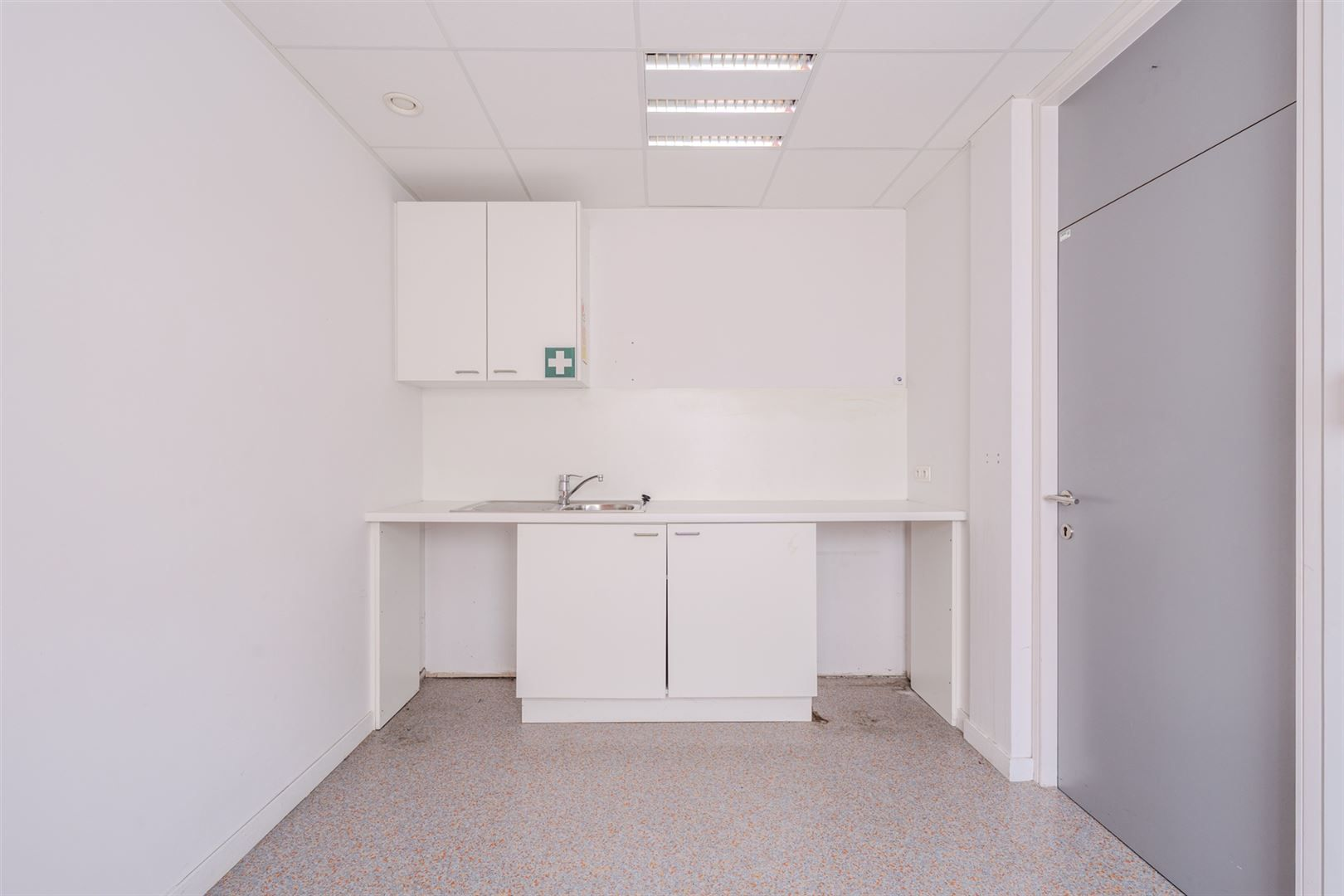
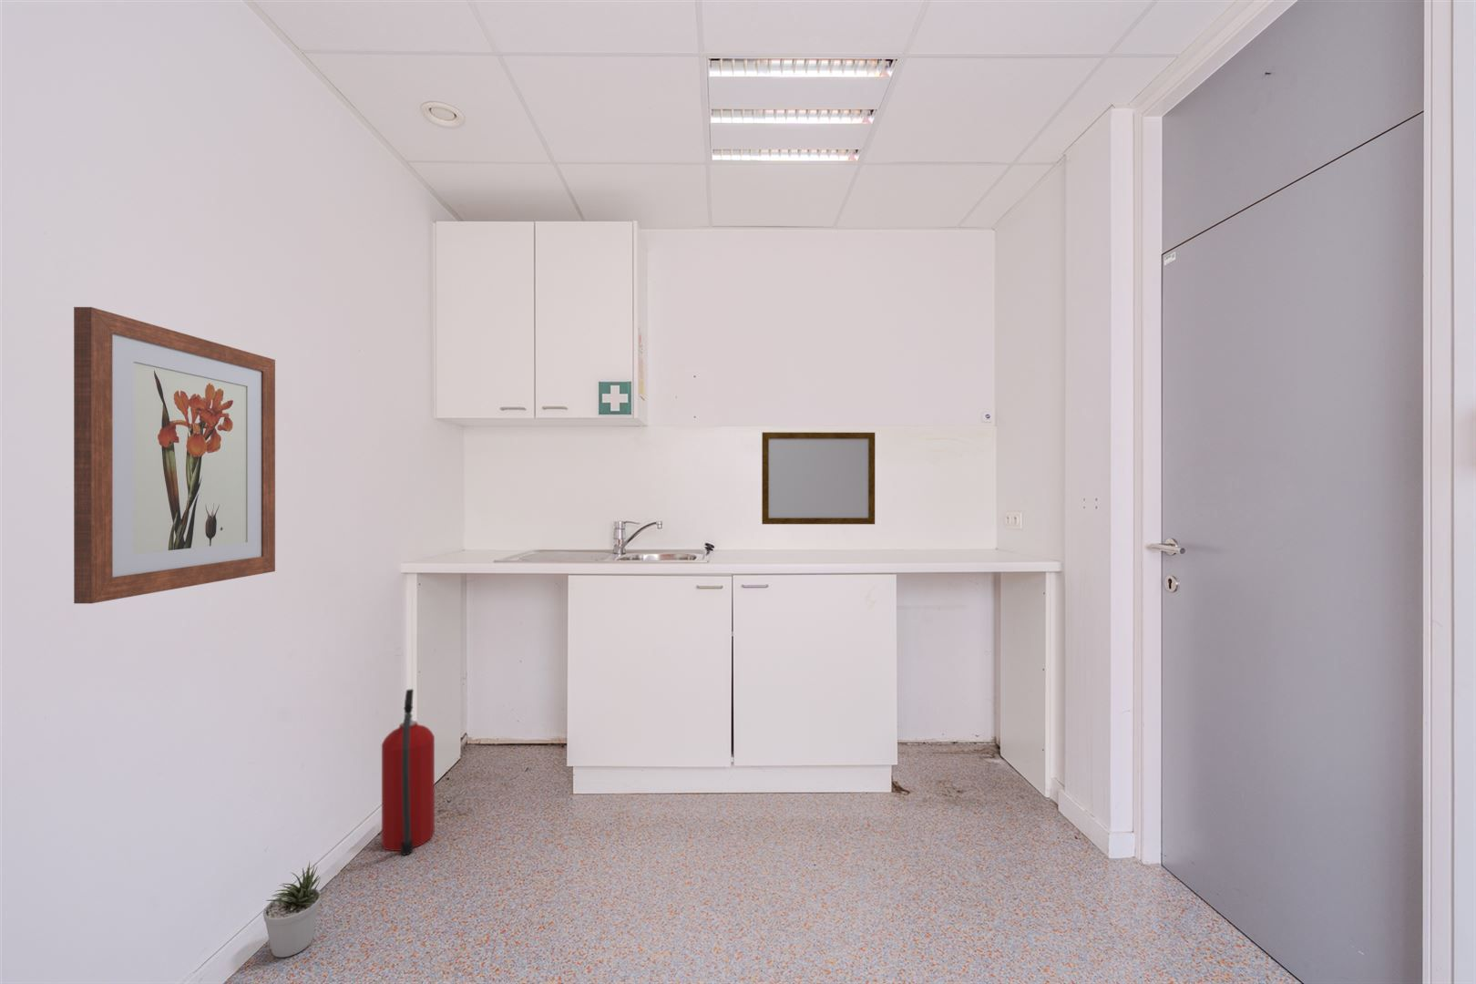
+ potted plant (294, 908)
+ writing board (818, 479)
+ wall art (191, 461)
+ fire extinguisher (403, 773)
